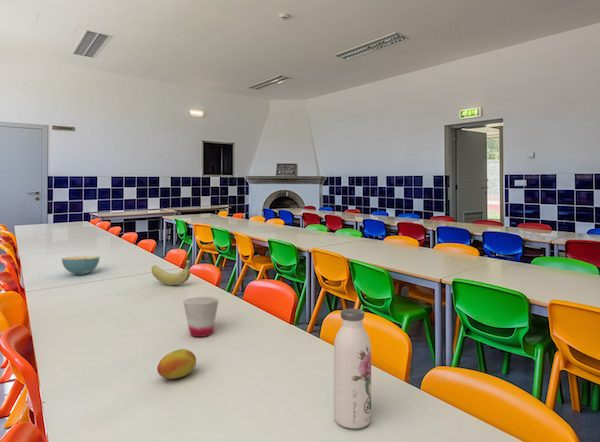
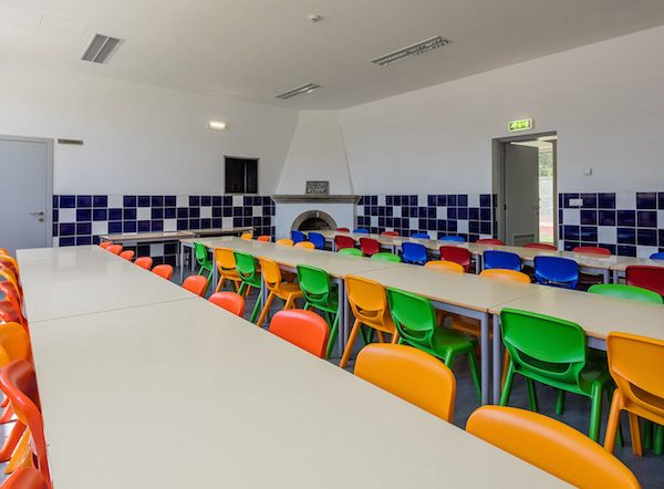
- cereal bowl (81, 265)
- banana (170, 273)
- cup (201, 317)
- fruit (177, 363)
- water bottle (352, 365)
